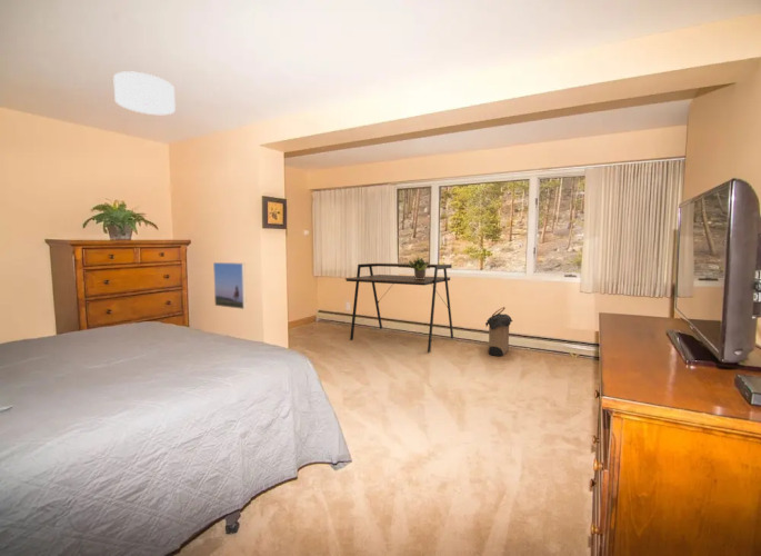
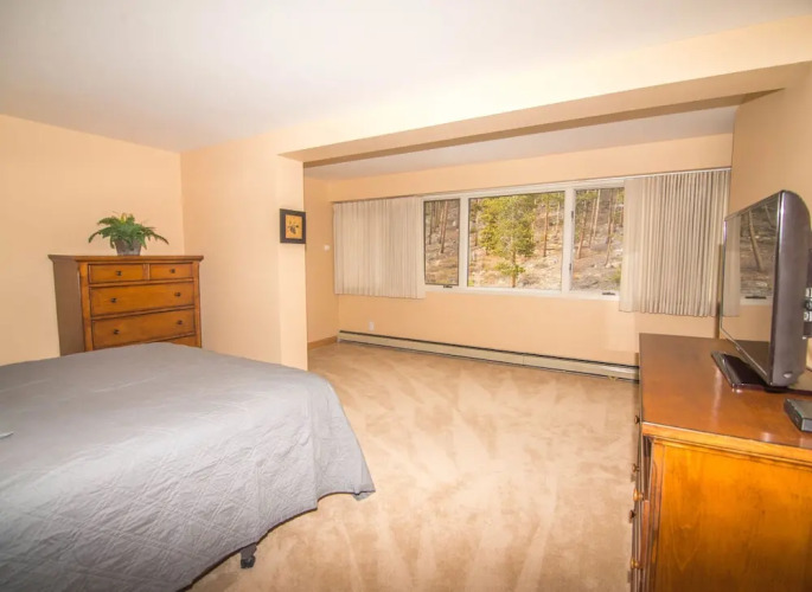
- desk (384, 294)
- ceiling light (146, 95)
- laundry hamper (498, 328)
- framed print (229, 285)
- potted plant (418, 267)
